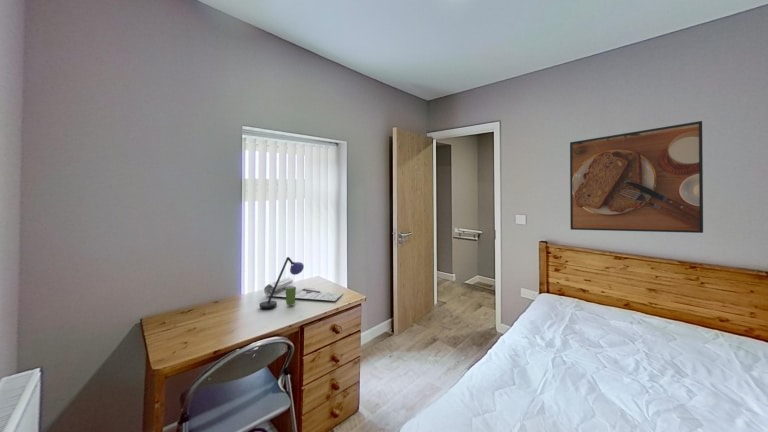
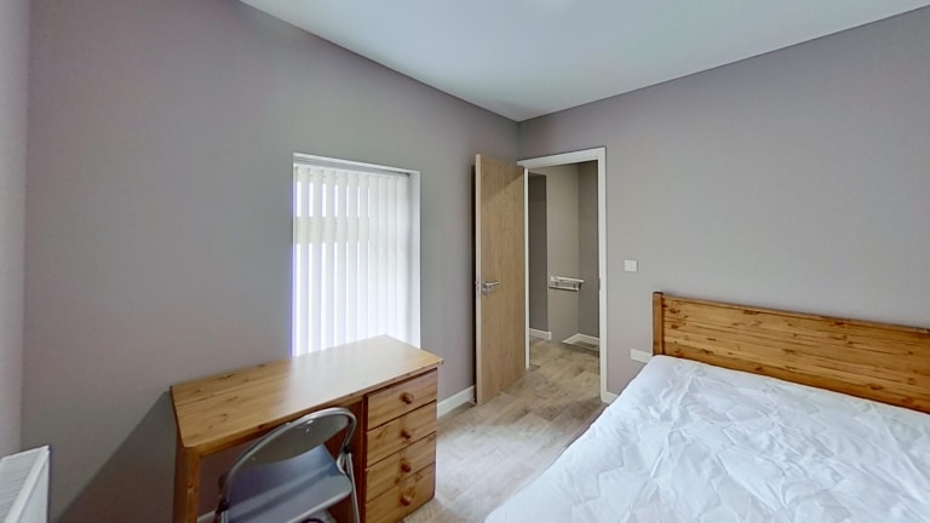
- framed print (628, 182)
- desk lamp (298, 273)
